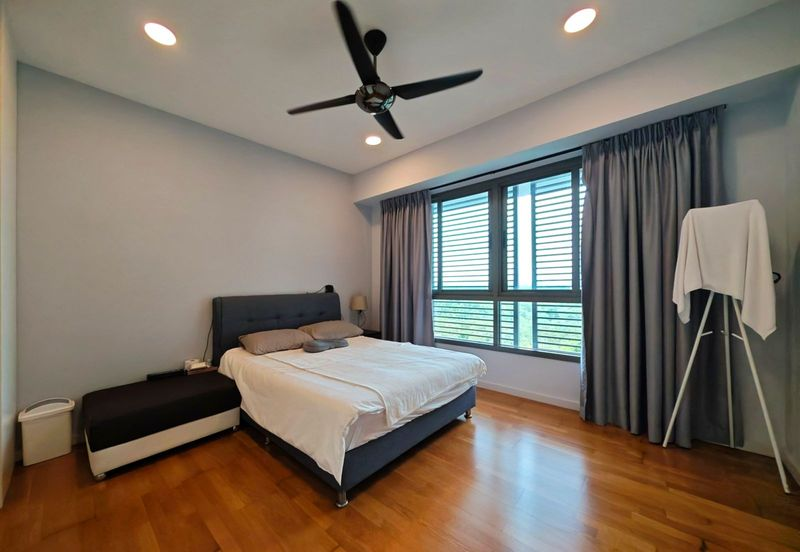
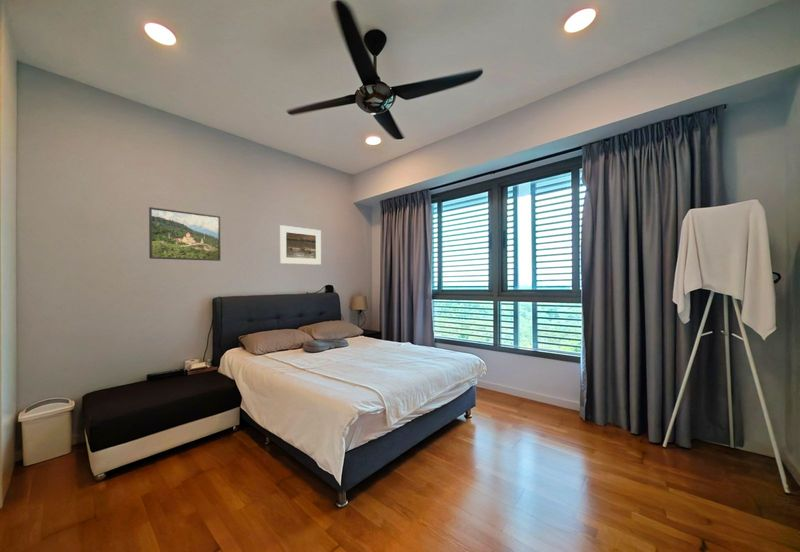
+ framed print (187, 235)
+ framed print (301, 246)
